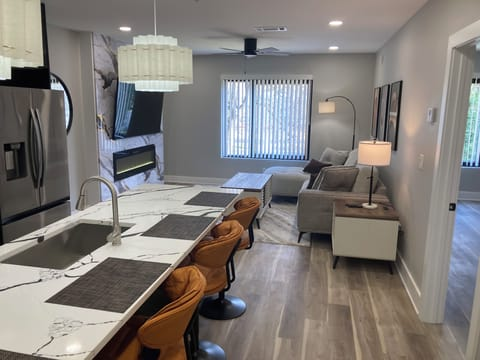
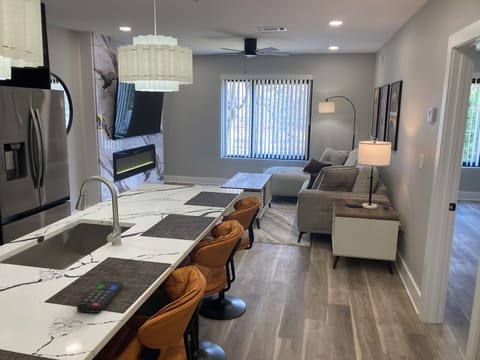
+ remote control (101, 295)
